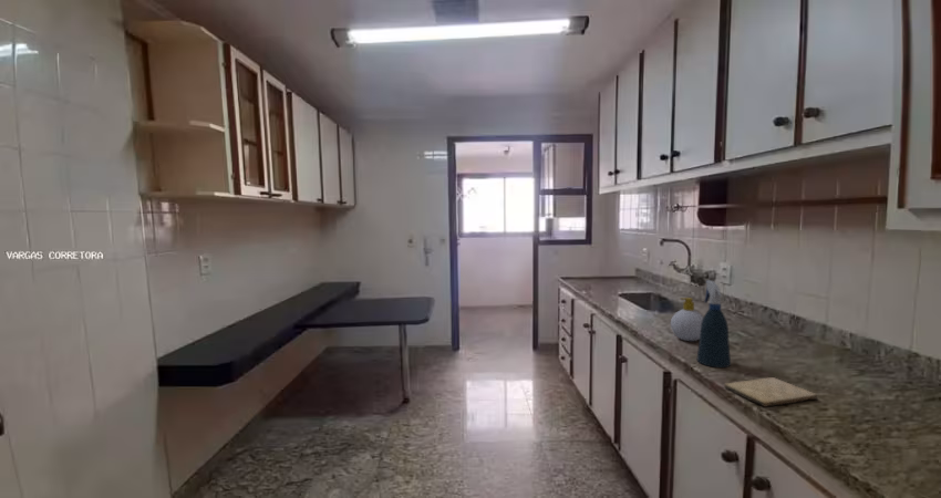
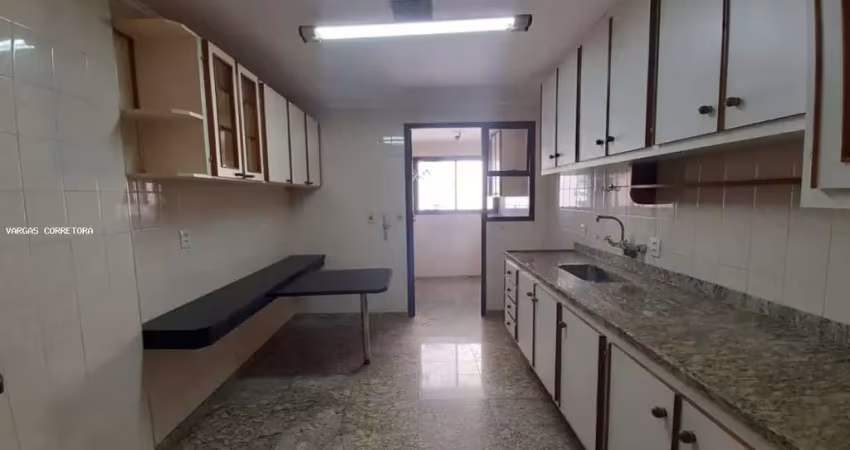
- soap bottle (687, 318)
- cutting board (768, 391)
- spray bottle (712, 322)
